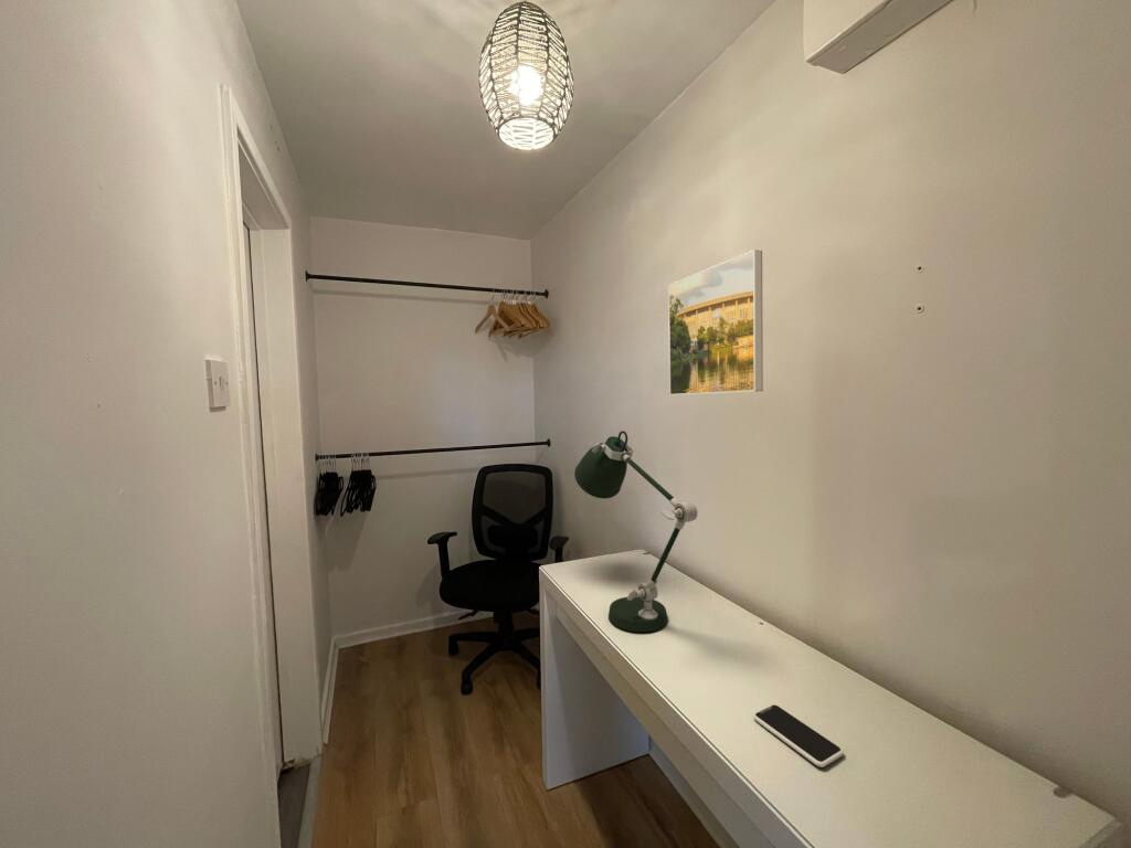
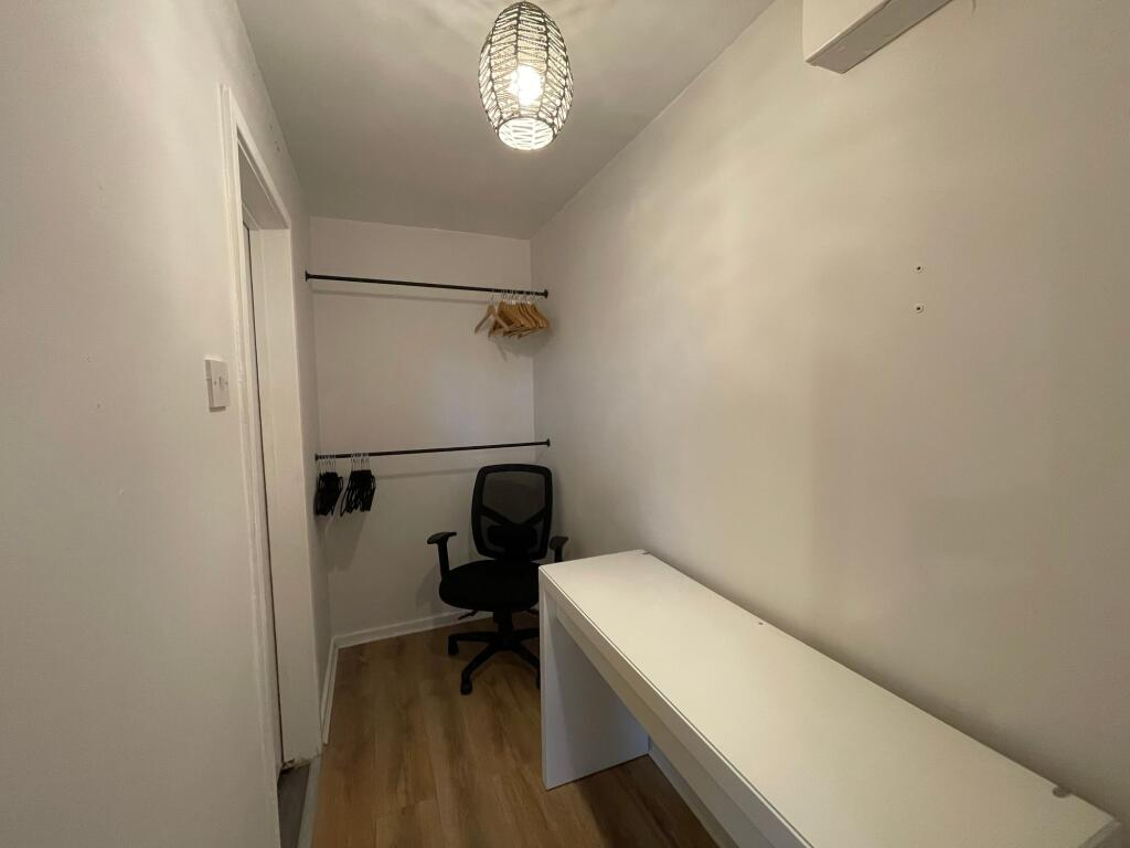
- desk lamp (662, 512)
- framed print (710, 331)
- smartphone (795, 732)
